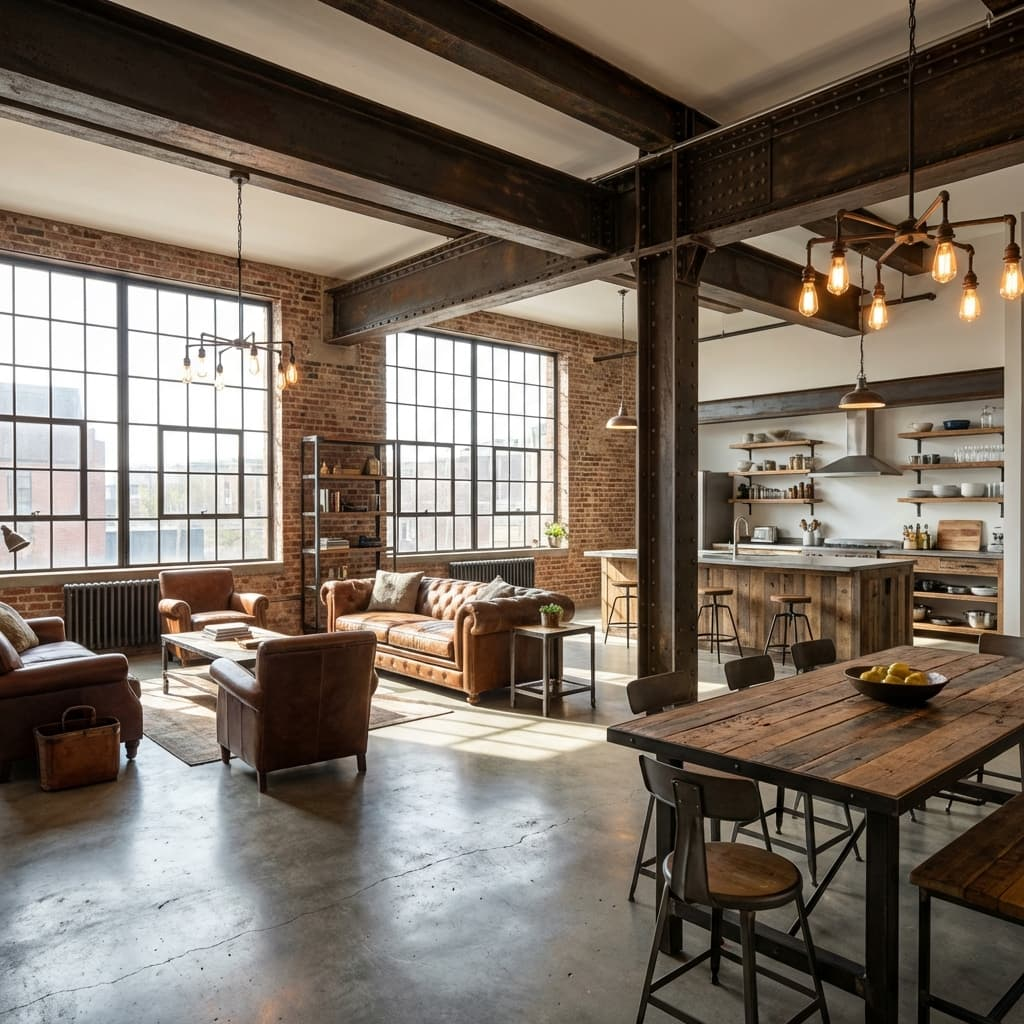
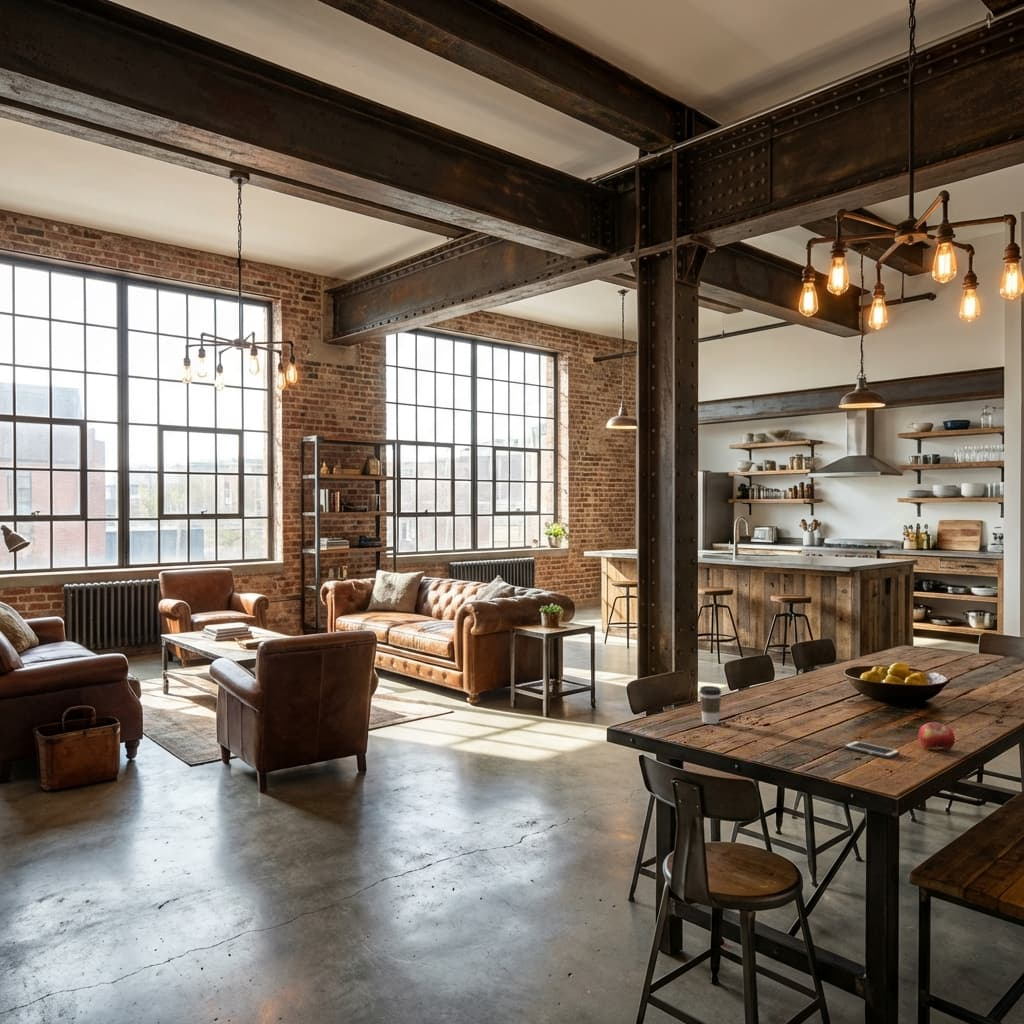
+ cell phone (871, 749)
+ fruit (936, 736)
+ coffee cup (710, 705)
